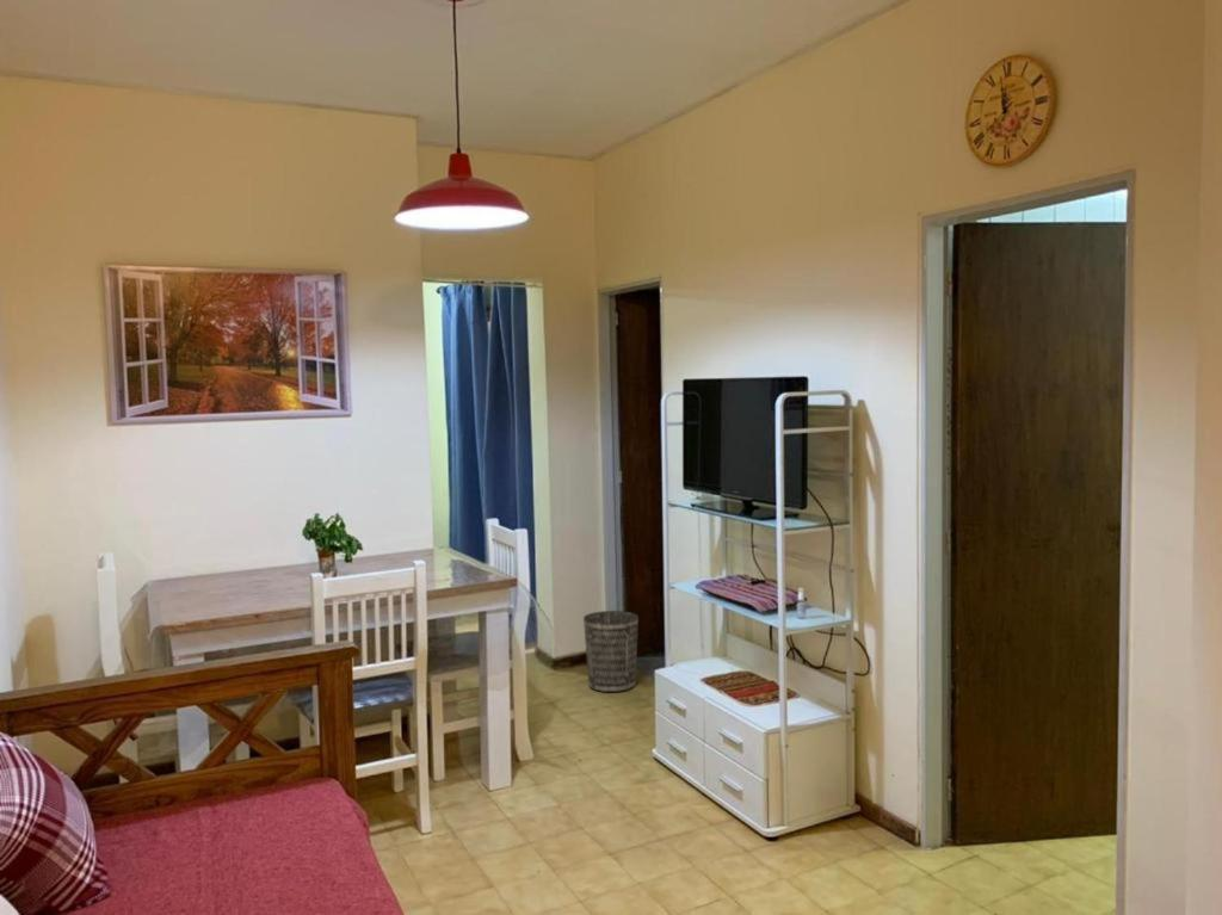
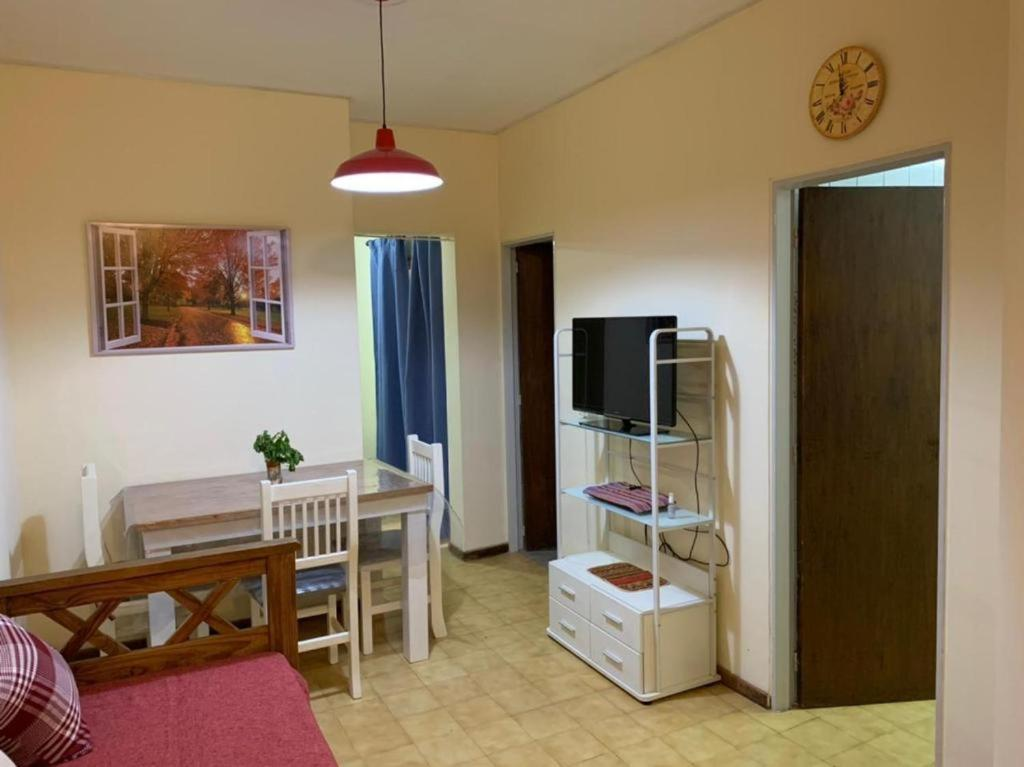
- wastebasket (611, 650)
